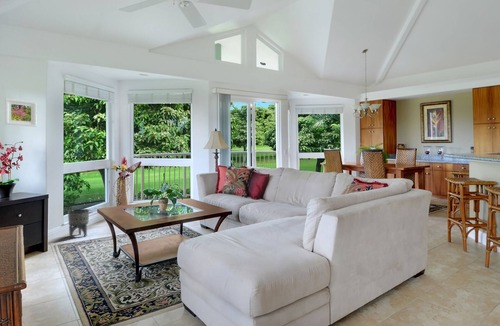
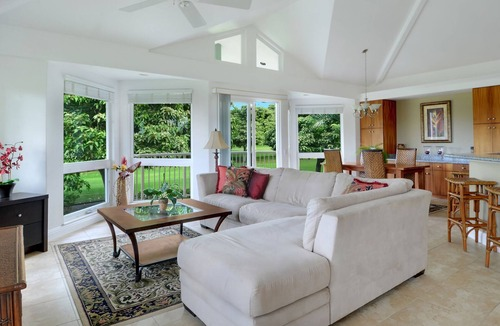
- planter (78, 223)
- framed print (21, 113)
